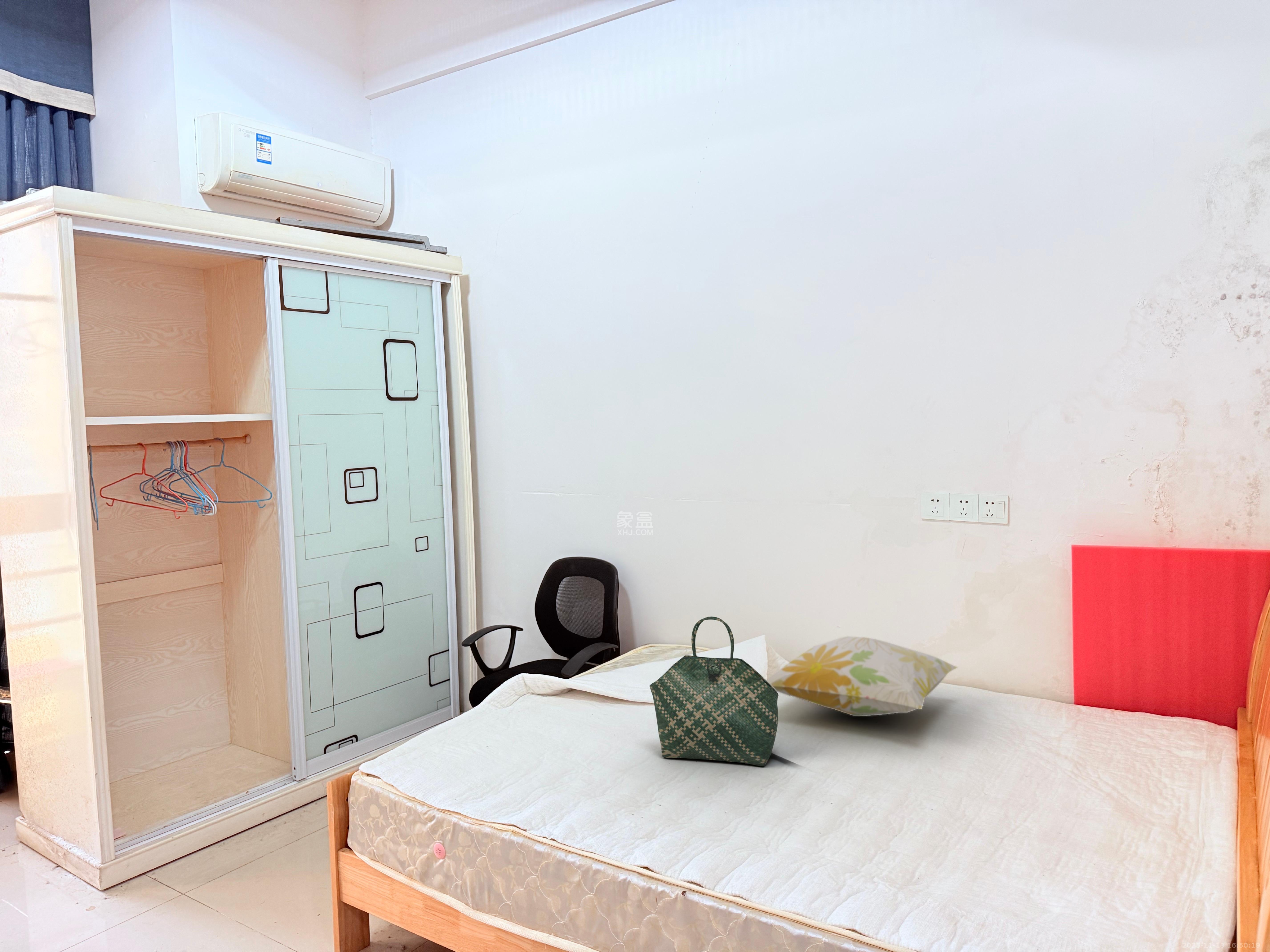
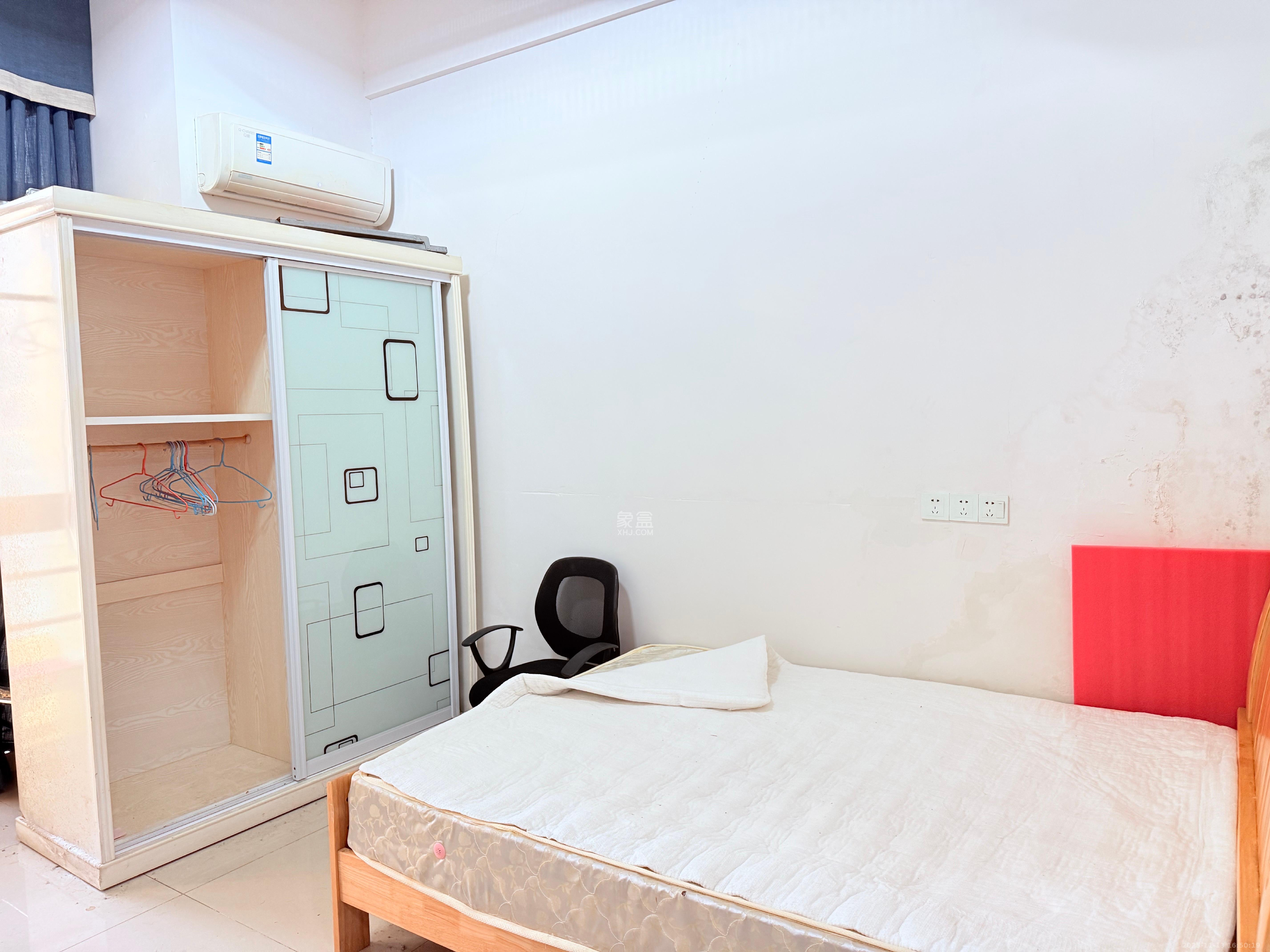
- tote bag (712, 687)
- decorative pillow (862, 675)
